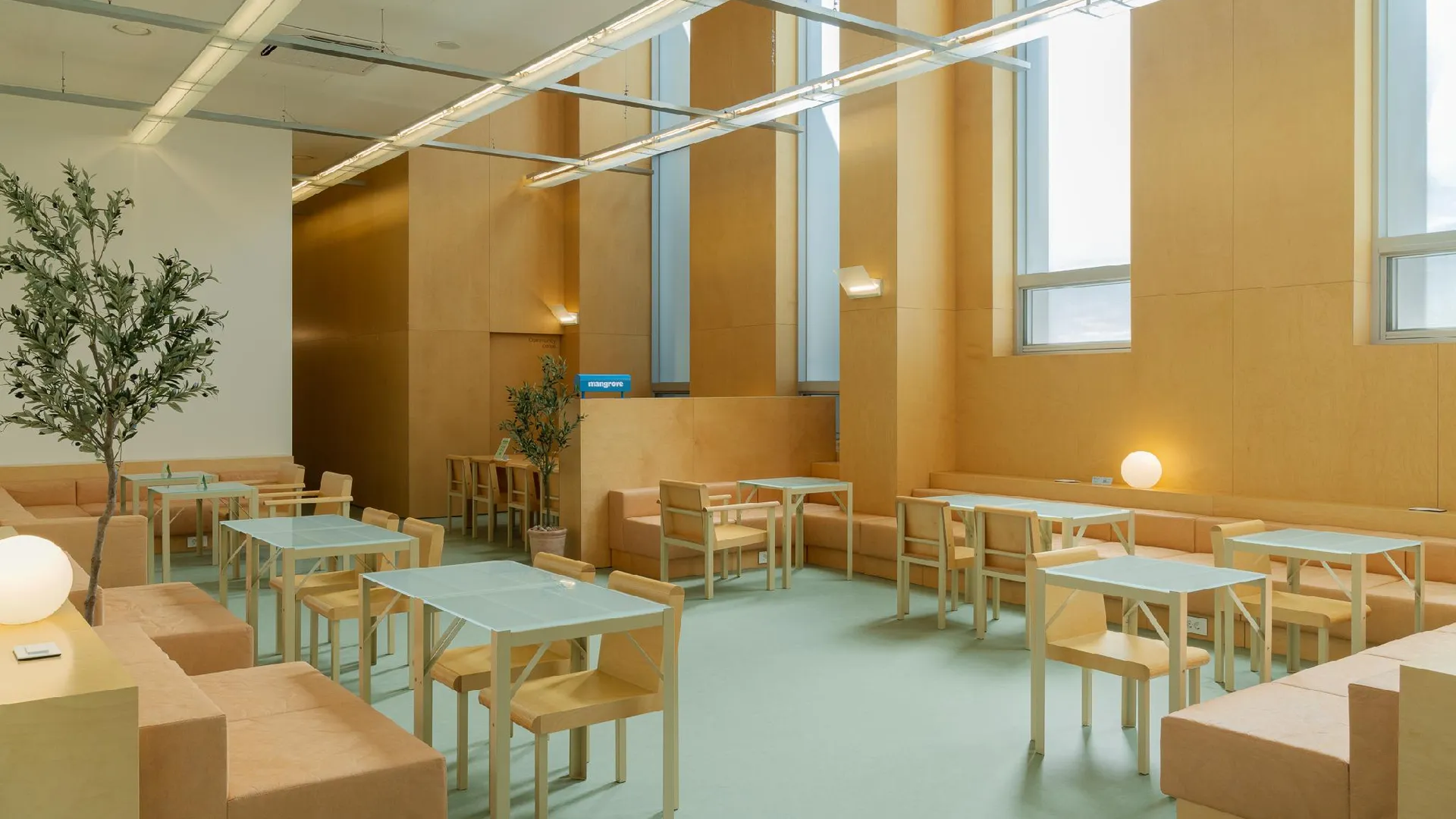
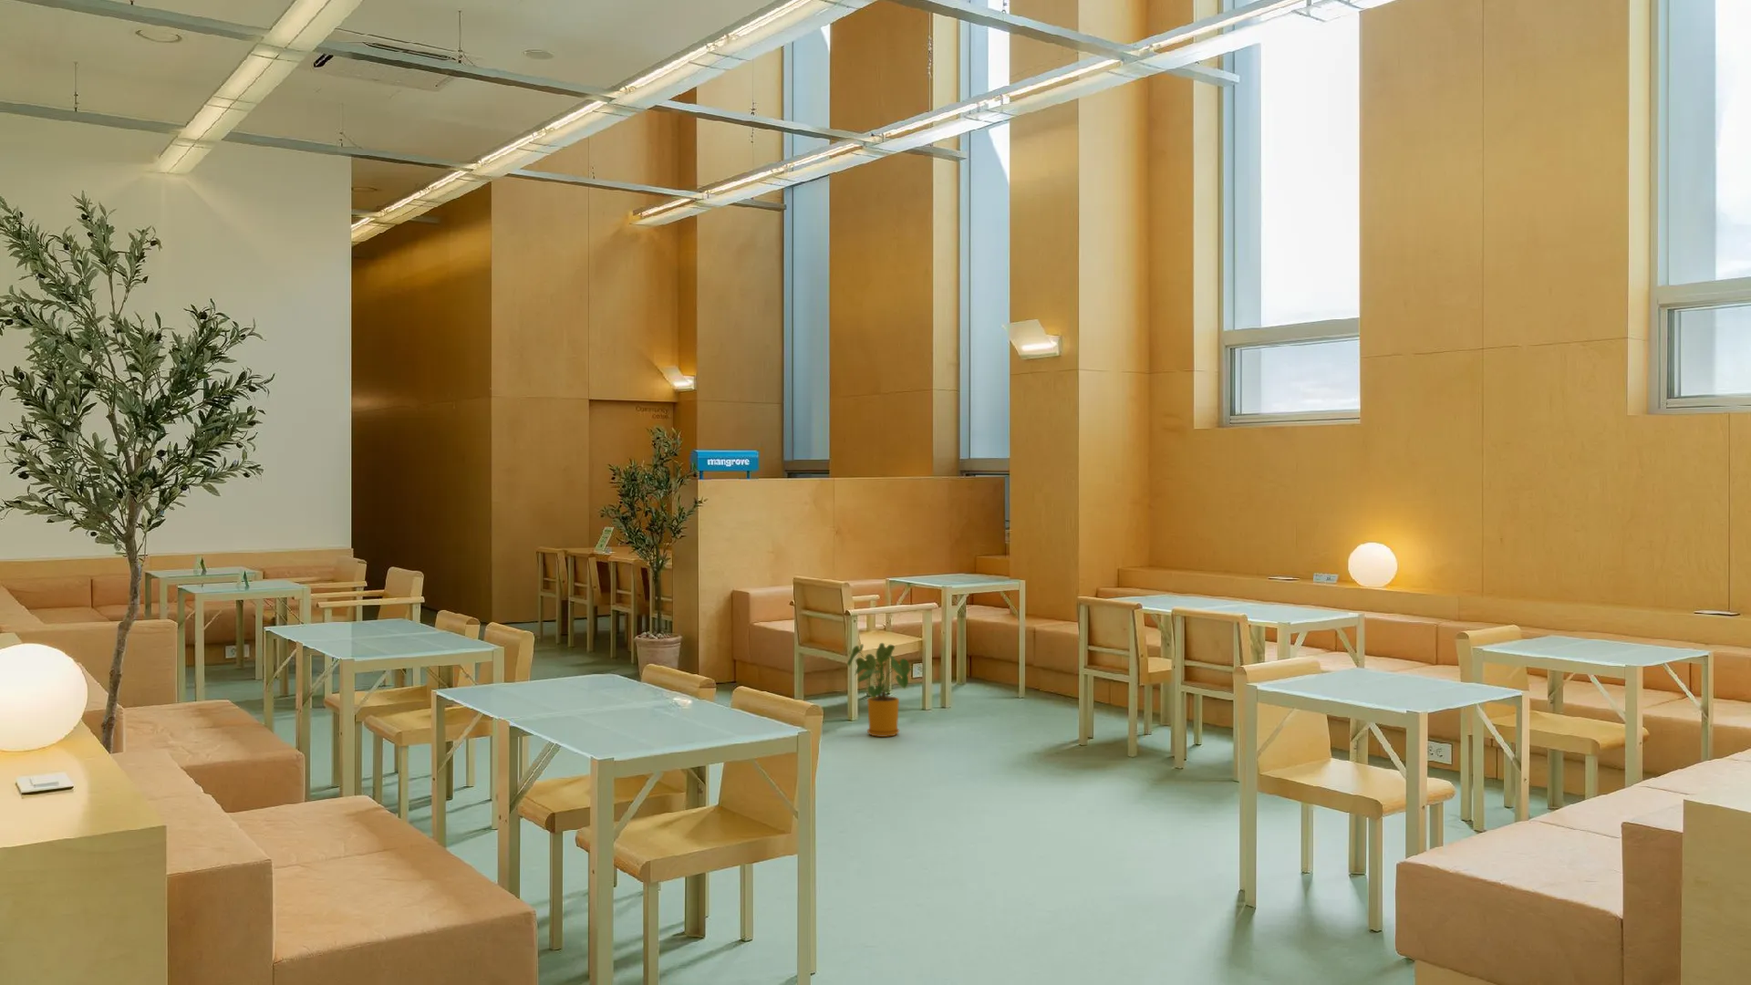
+ house plant (879, 689)
